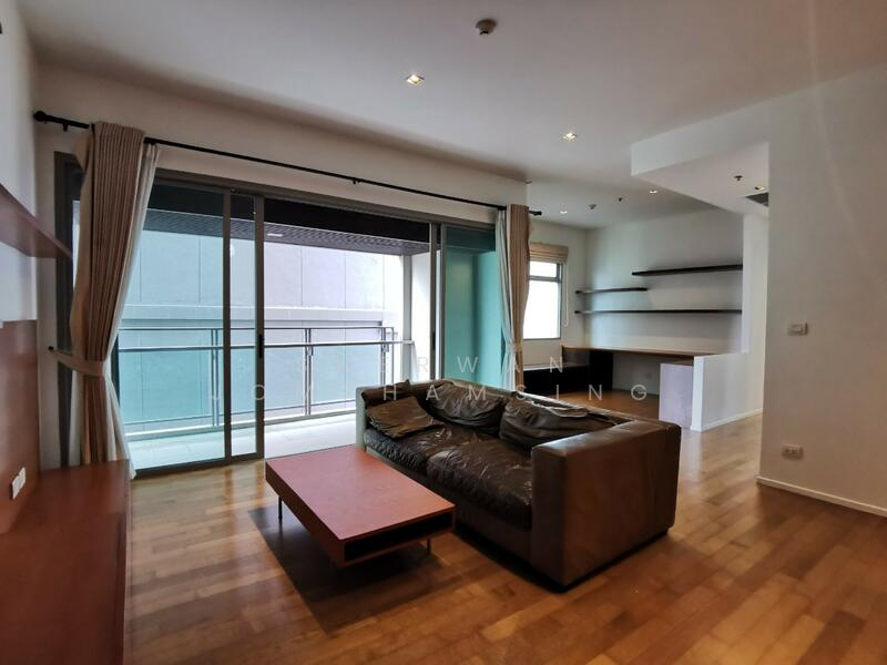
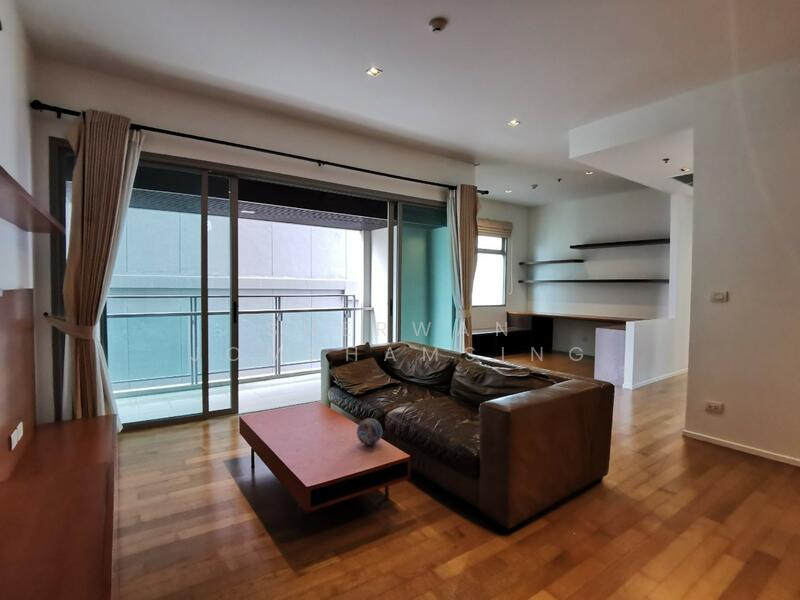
+ decorative orb (369, 431)
